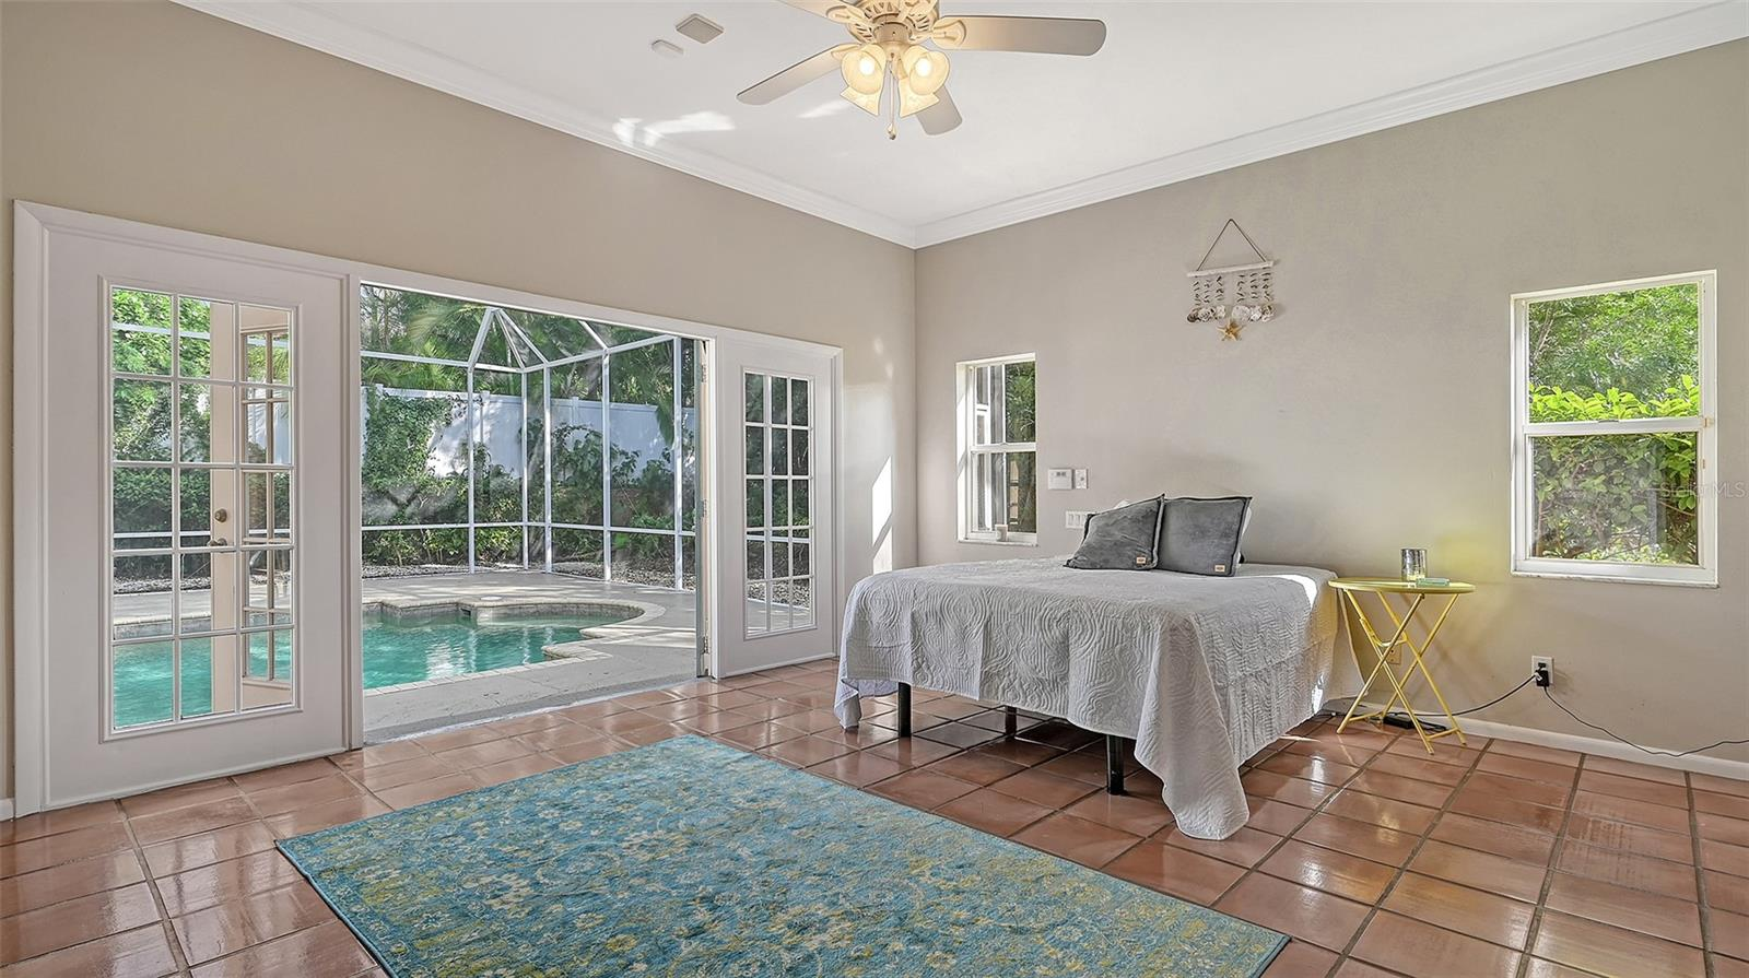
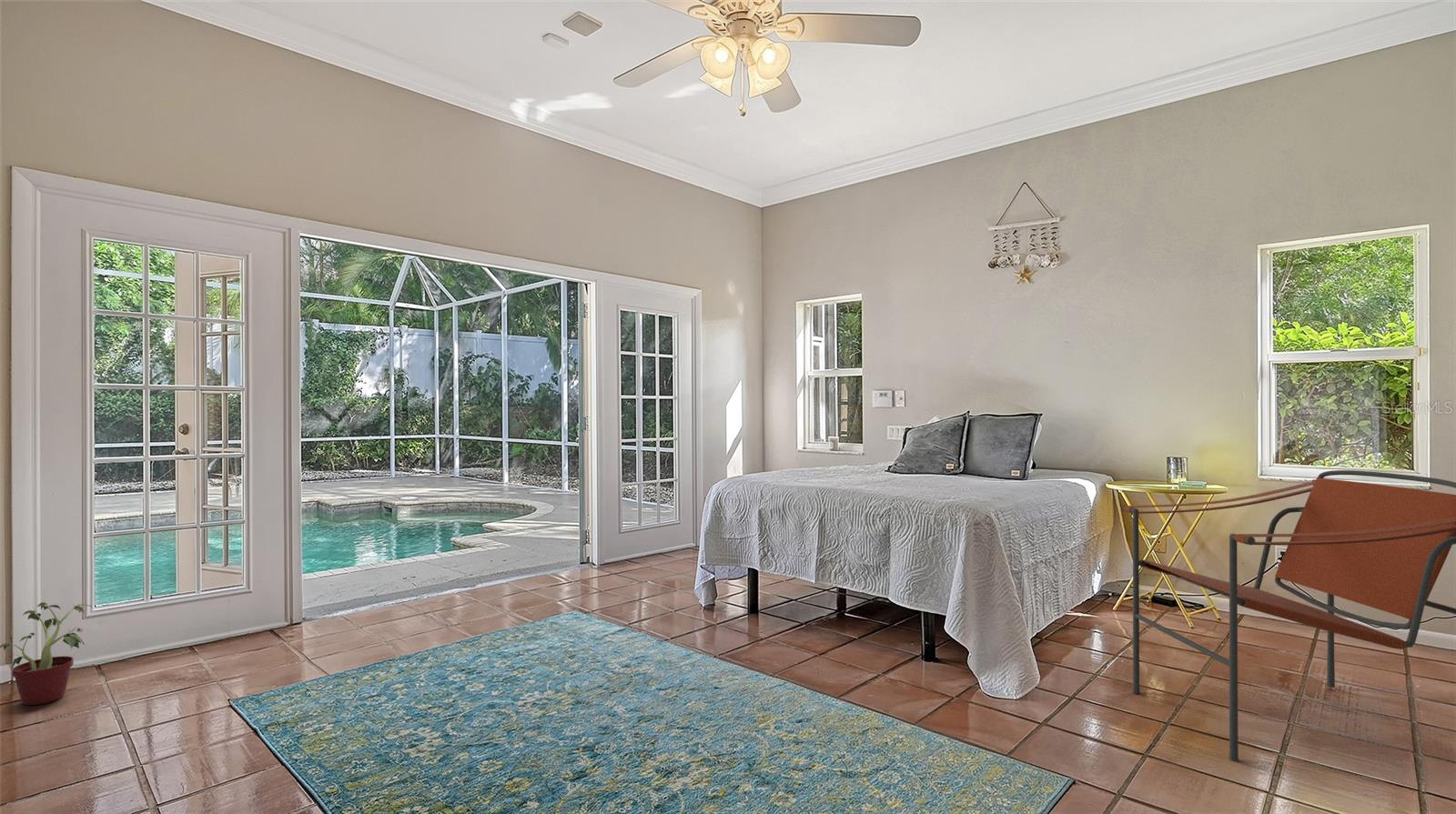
+ potted plant (46, 647)
+ armchair (1292, 600)
